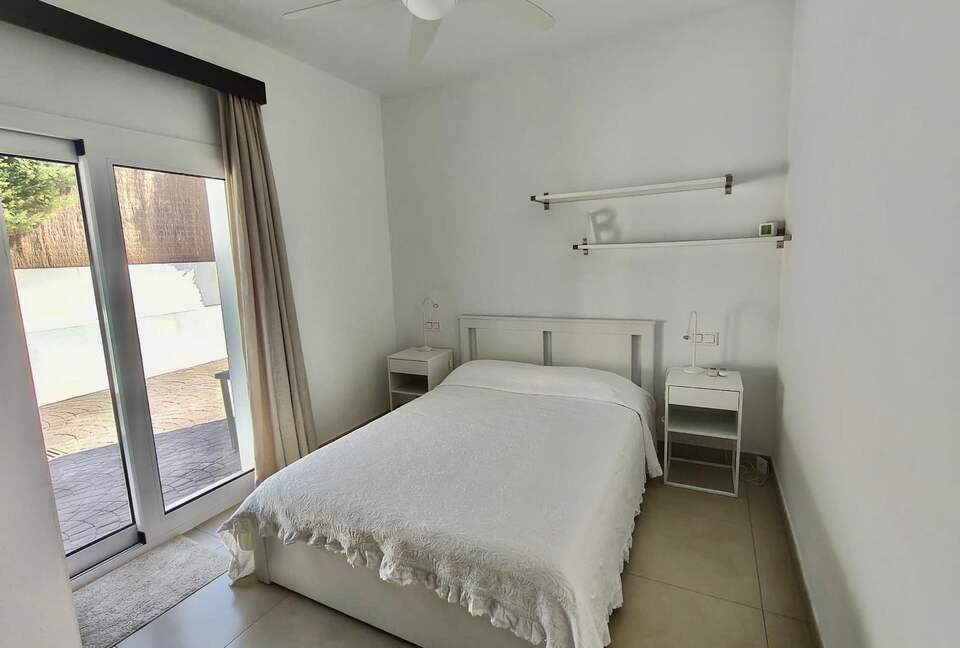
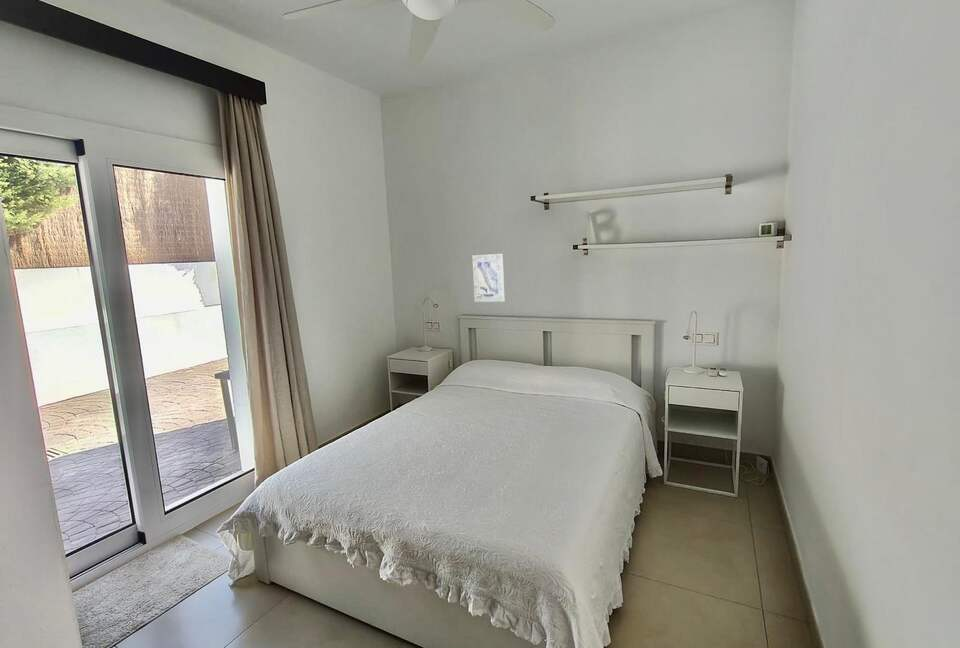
+ wall art (488, 278)
